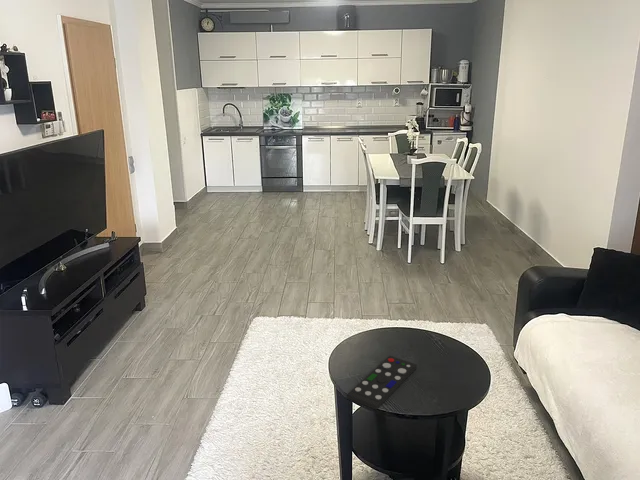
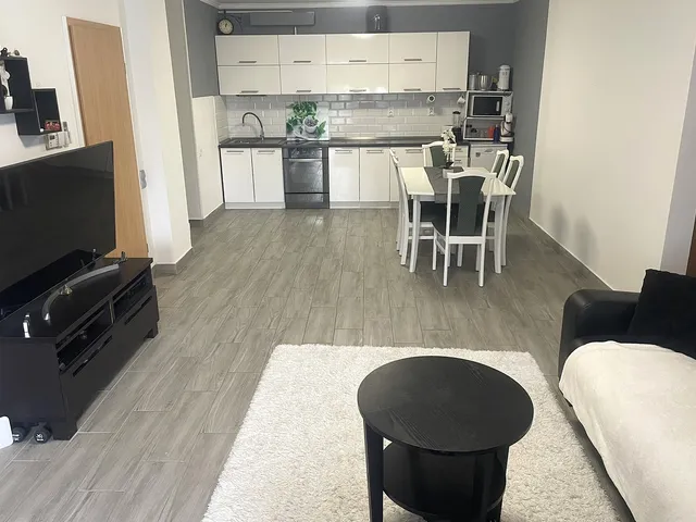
- remote control (383, 379)
